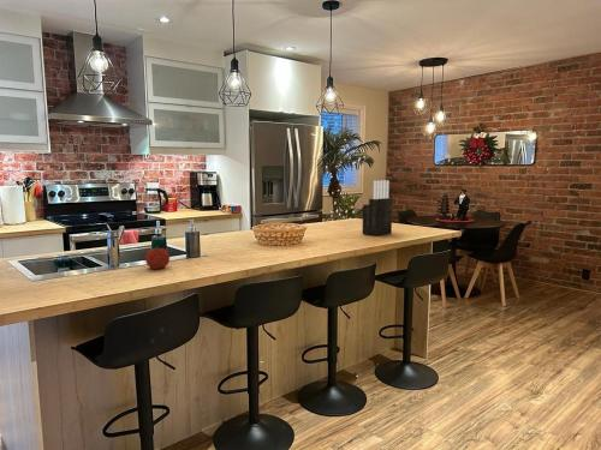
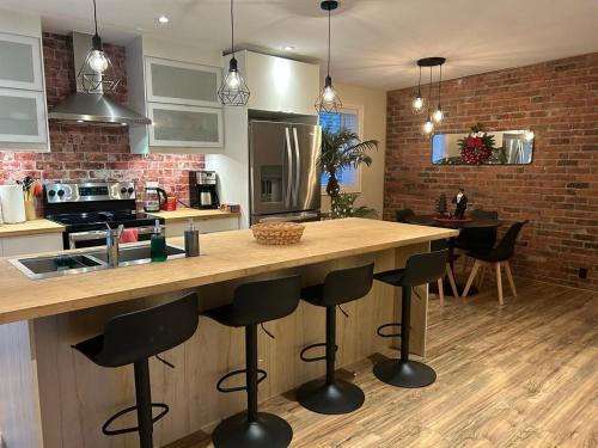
- knife block (376, 206)
- fruit (157, 256)
